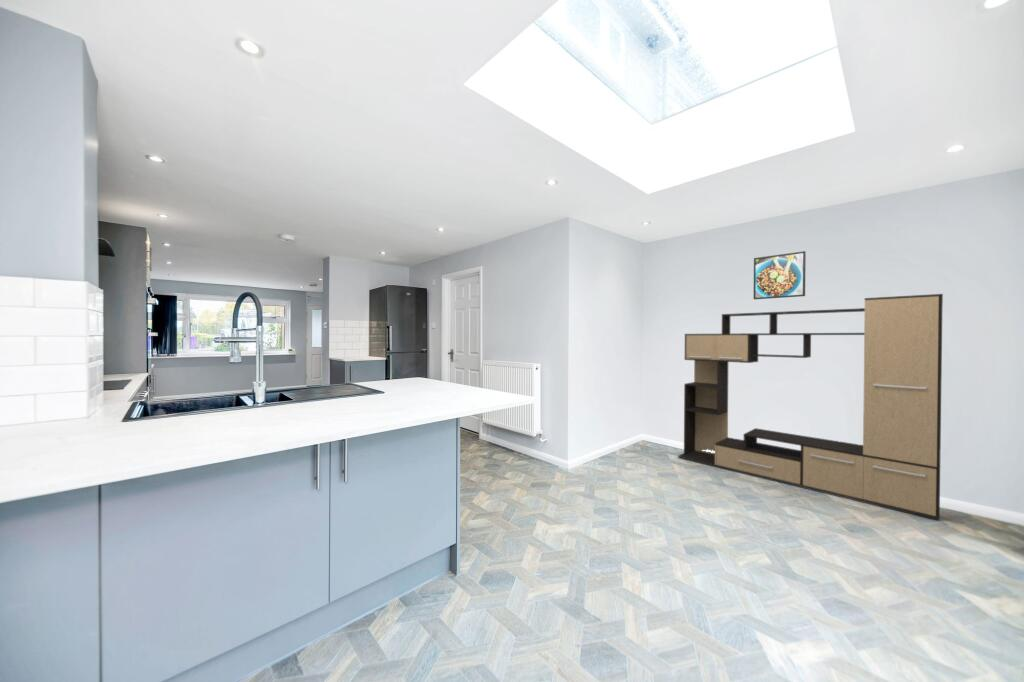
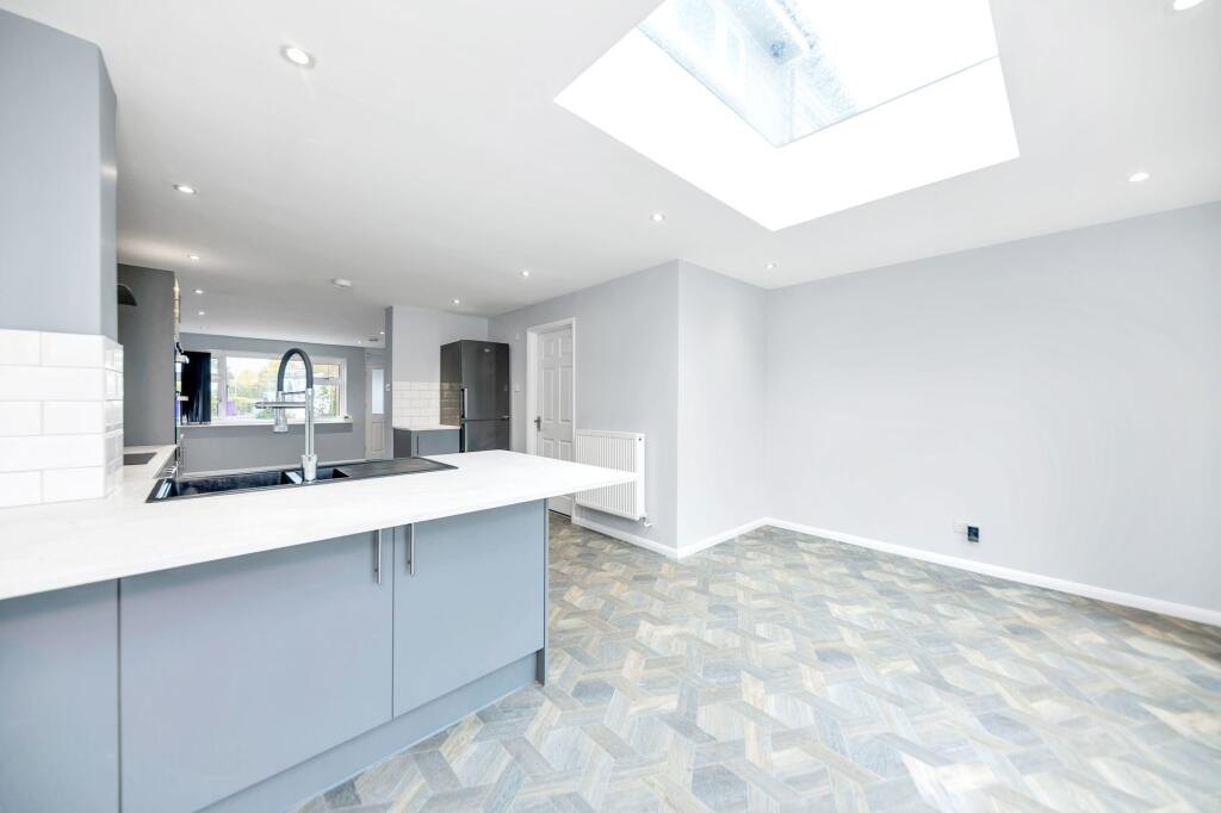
- media console (792, 357)
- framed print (778, 276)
